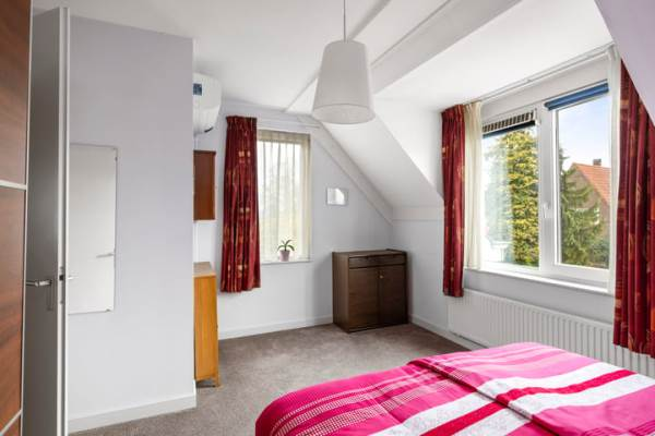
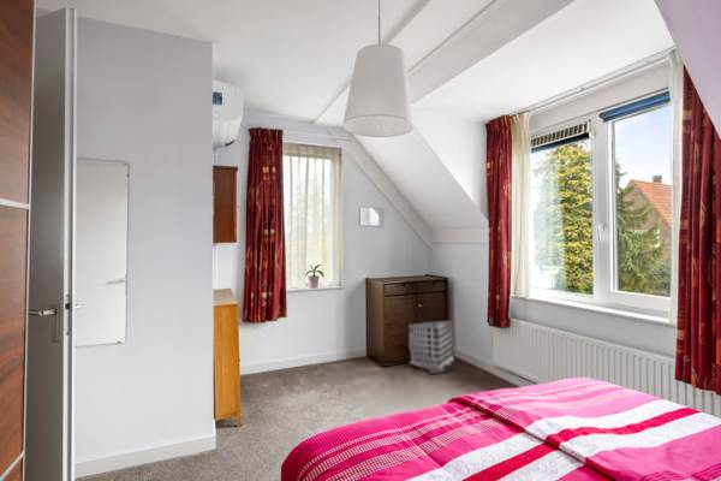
+ architectural model (439, 345)
